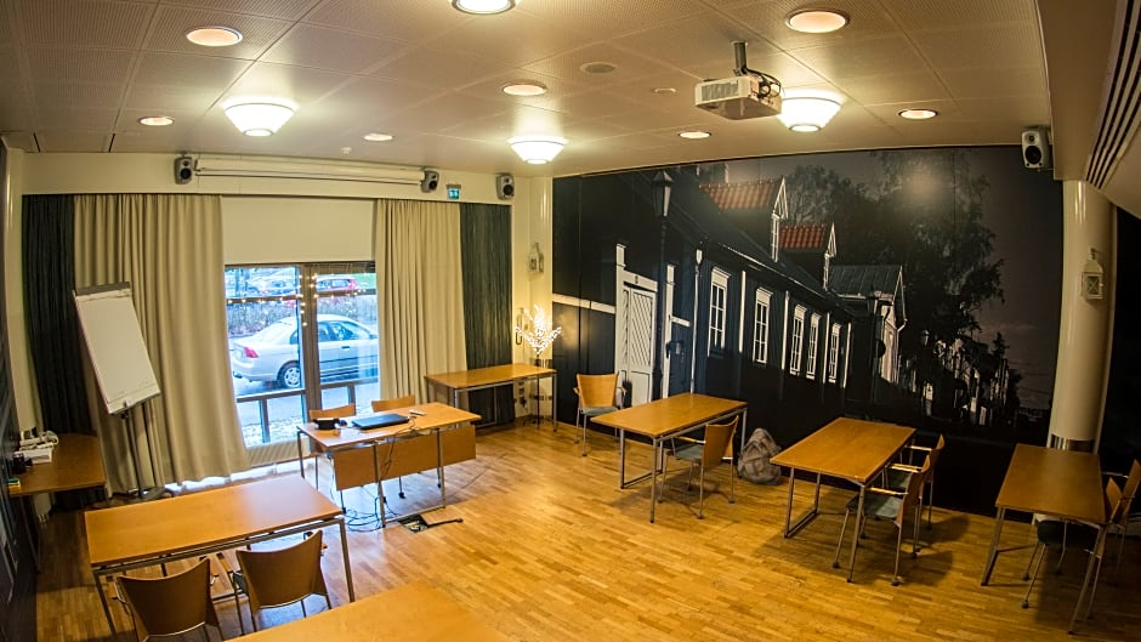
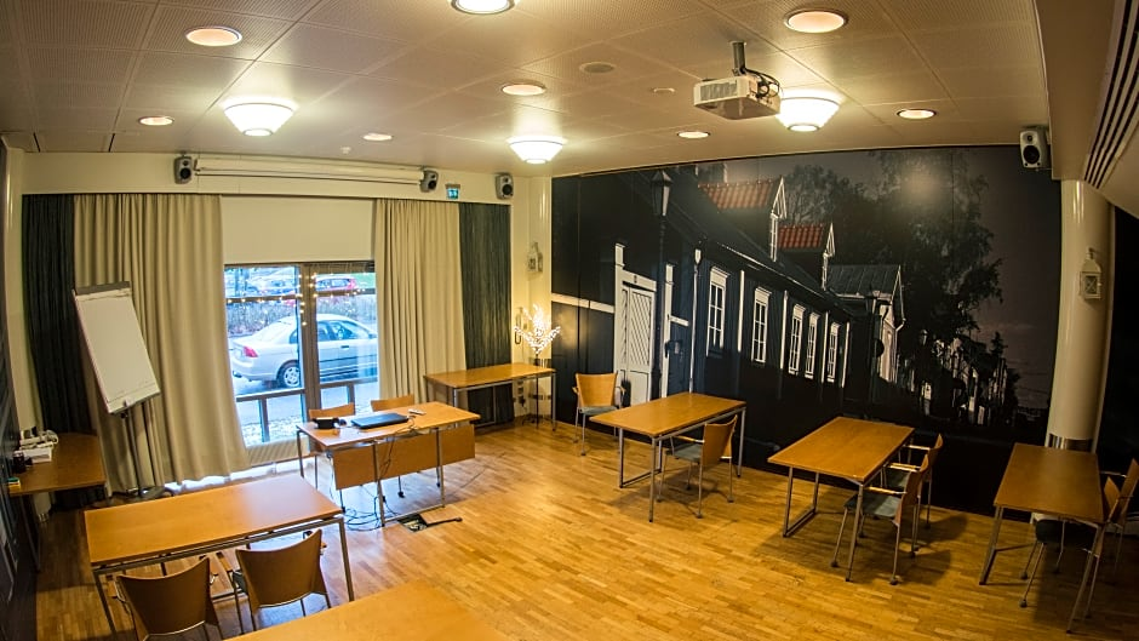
- backpack (762, 453)
